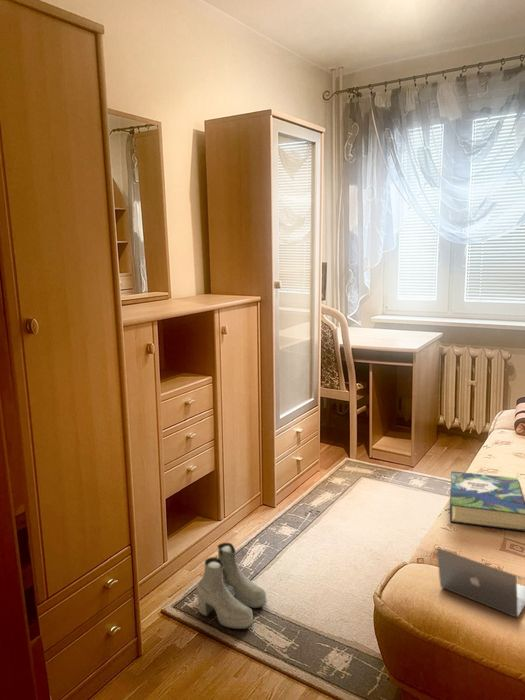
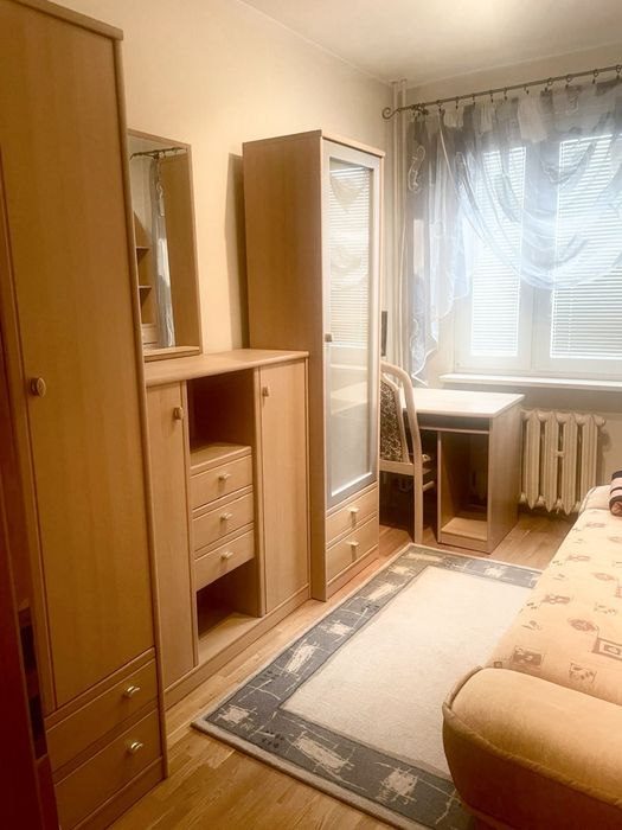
- book (486, 499)
- laptop (456, 559)
- boots (231, 582)
